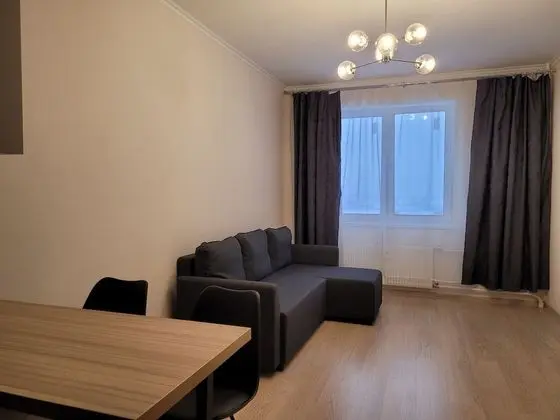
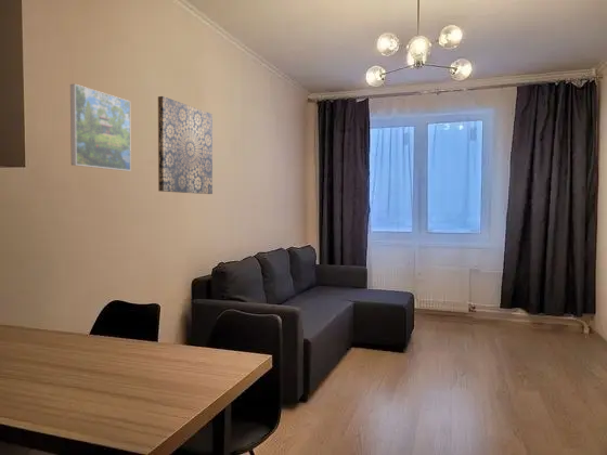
+ wall art (188, 150)
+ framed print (102, 130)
